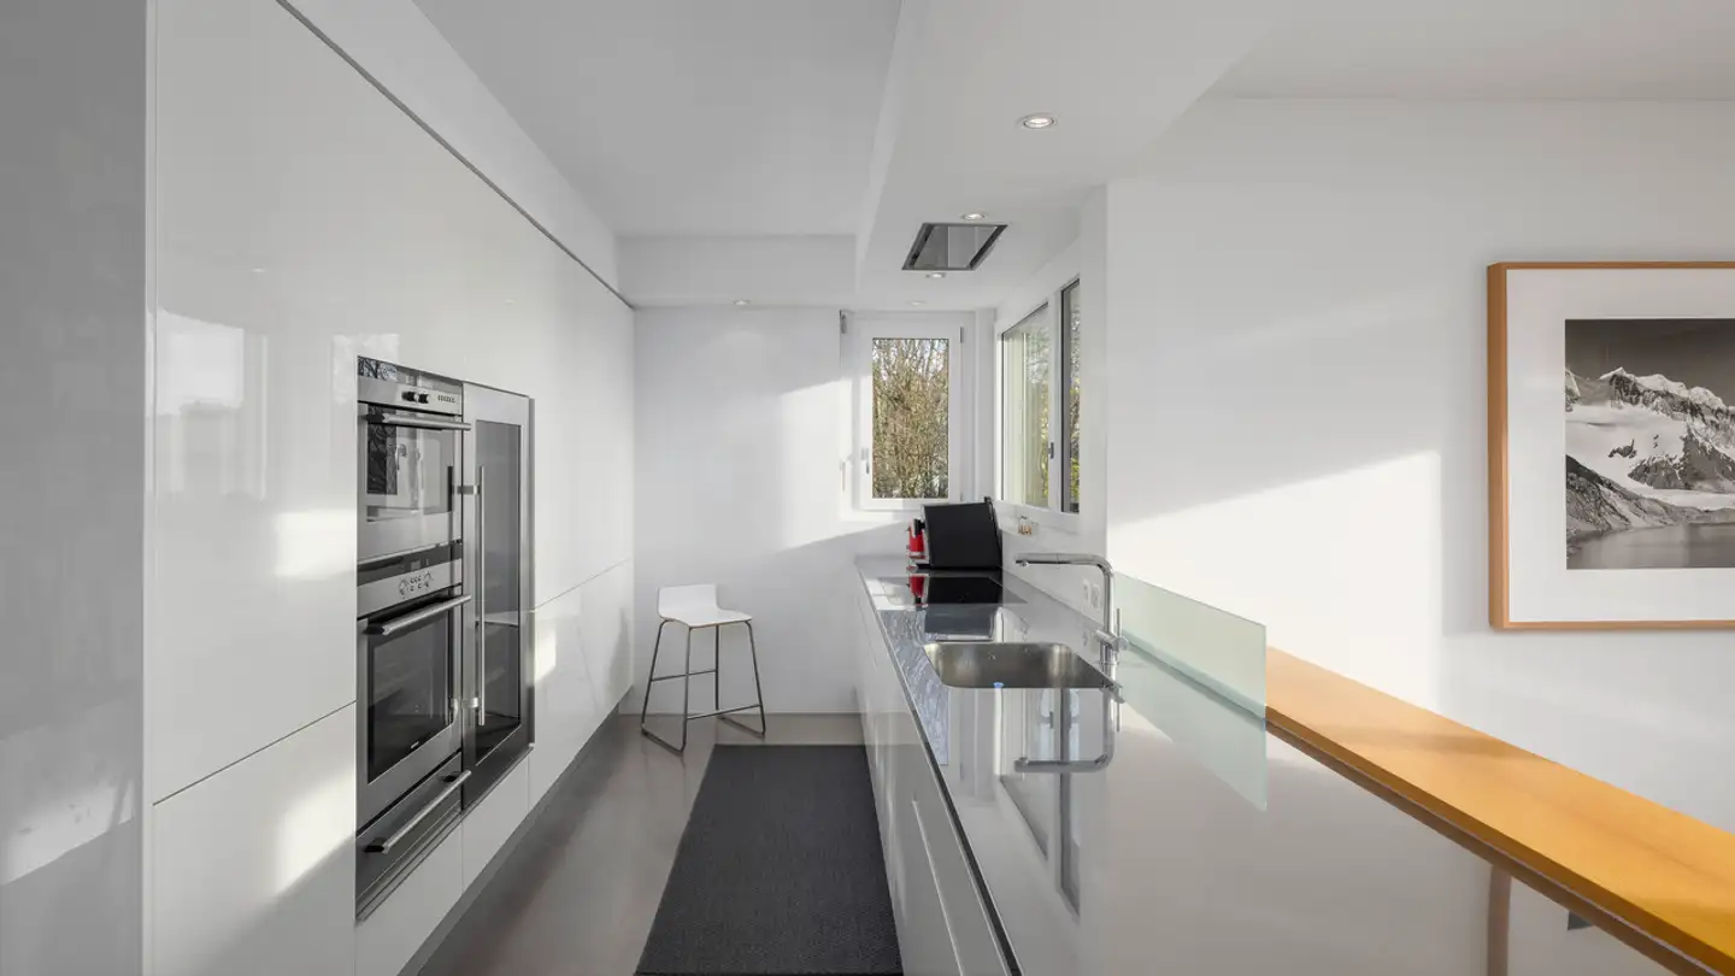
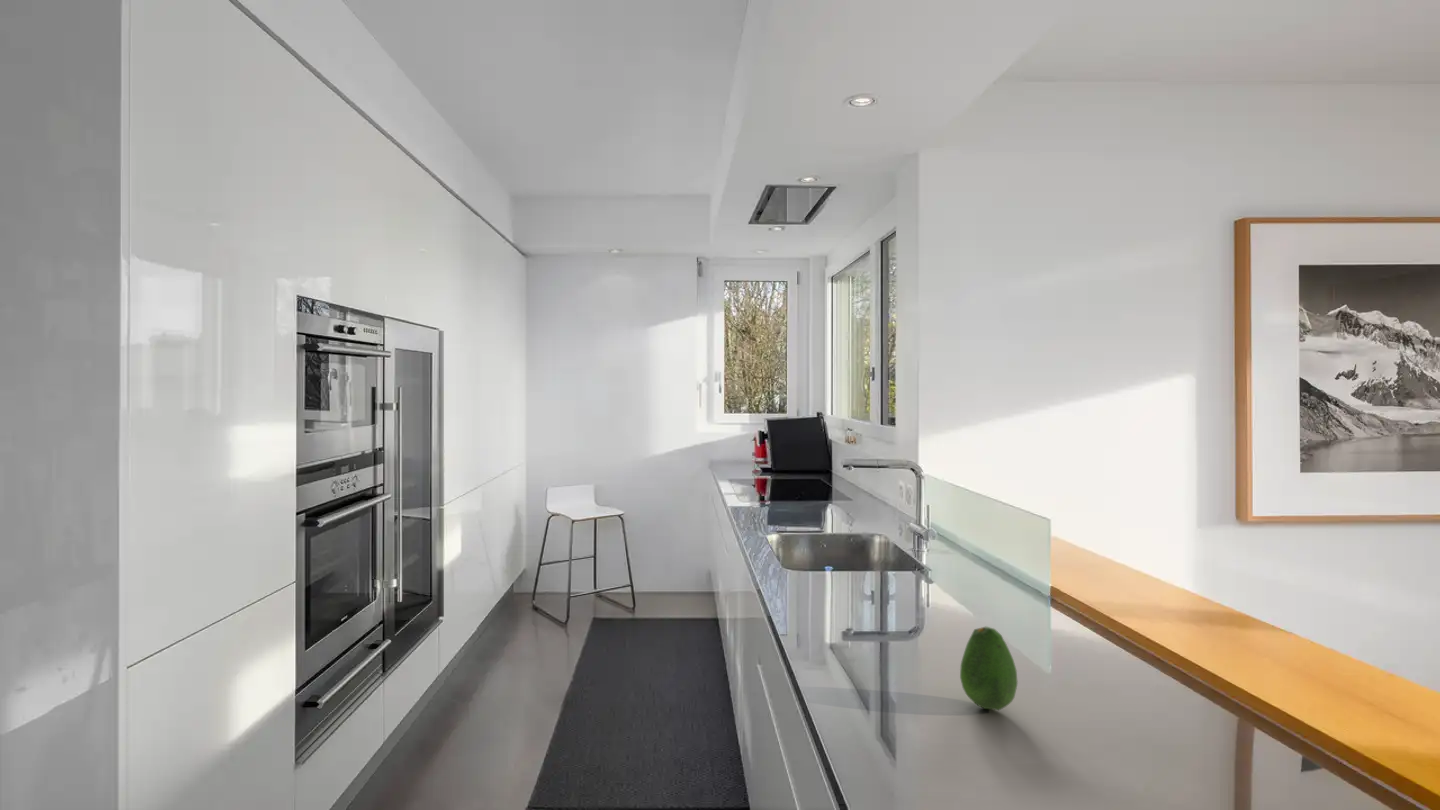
+ fruit (988, 667)
